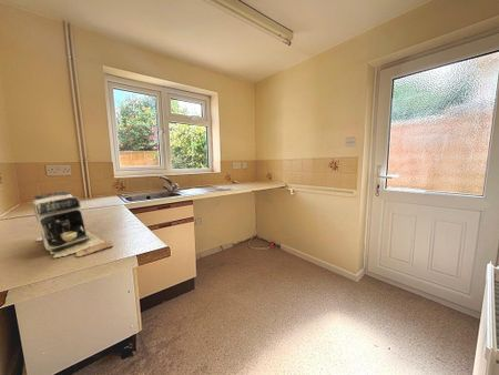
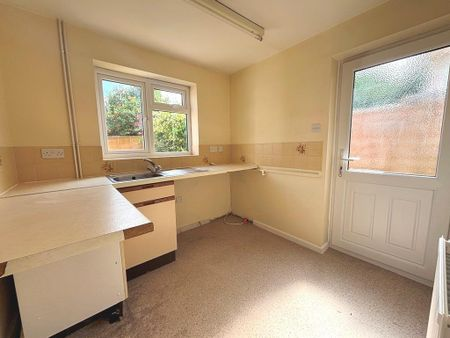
- coffee maker (73, 216)
